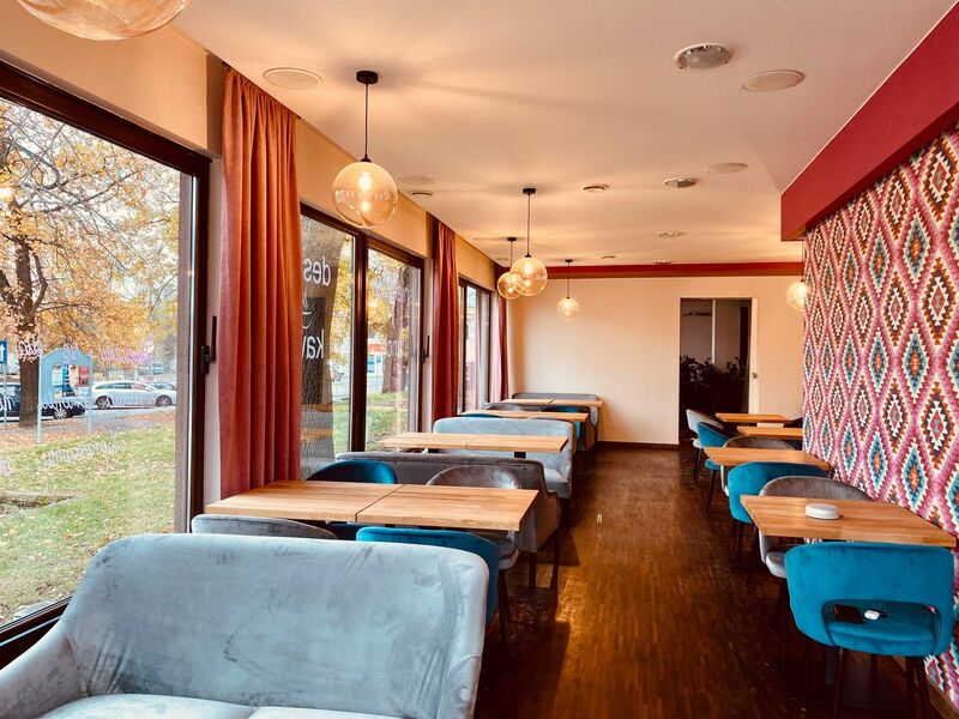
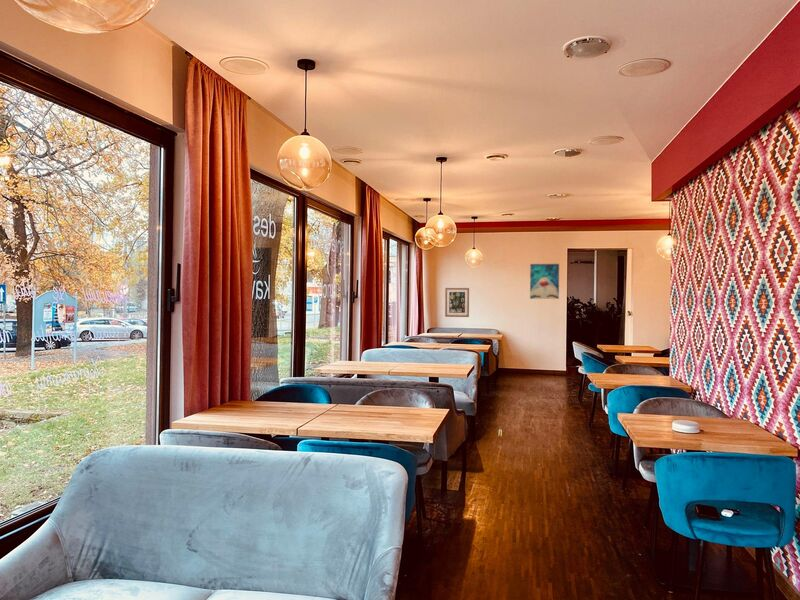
+ wall art (544, 281)
+ wall art (457, 302)
